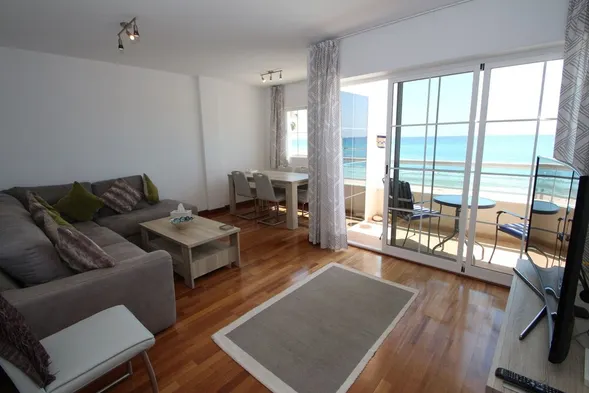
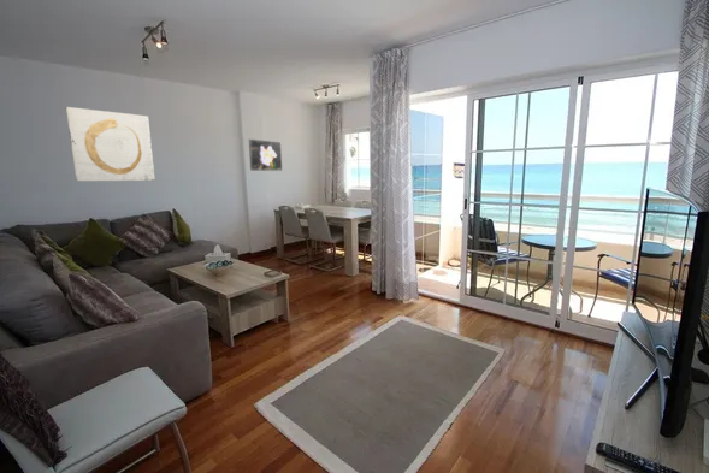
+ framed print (266, 155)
+ wall art (113, 147)
